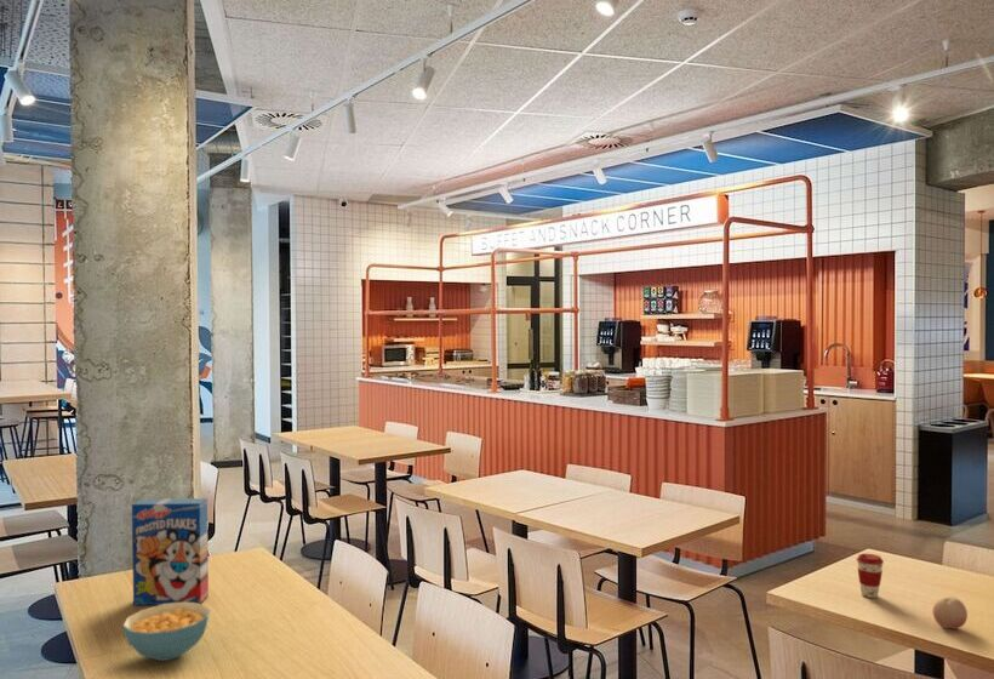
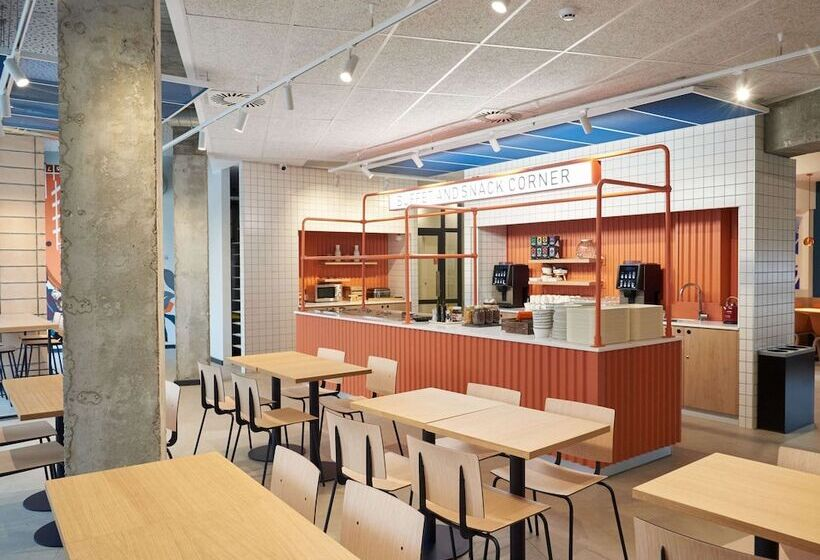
- fruit (949, 612)
- cereal bowl (167, 635)
- coffee cup (869, 575)
- cereal box (170, 550)
